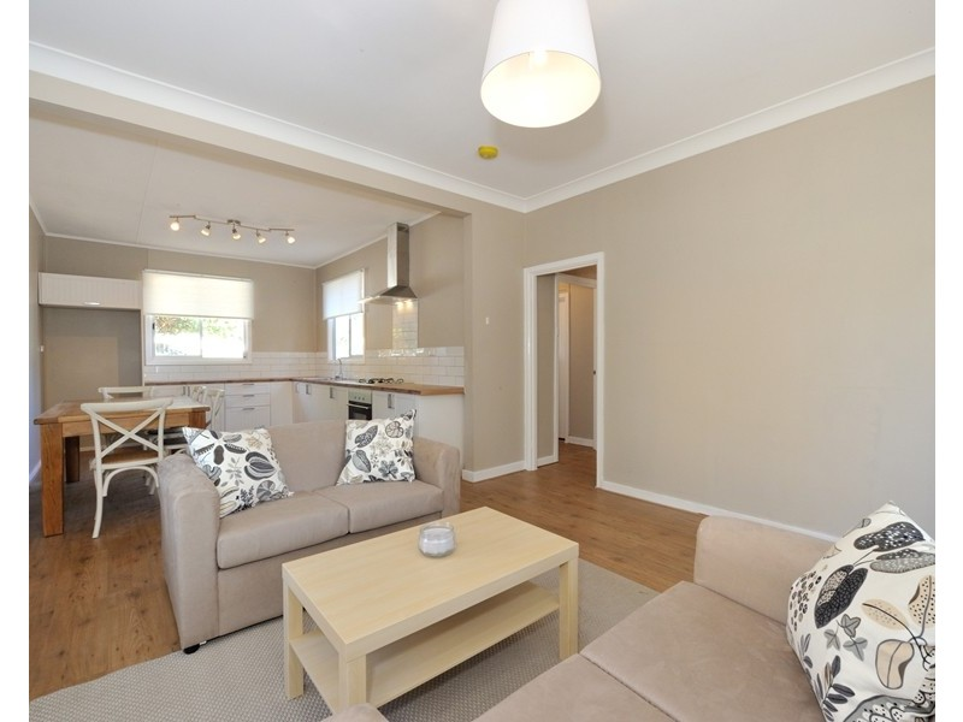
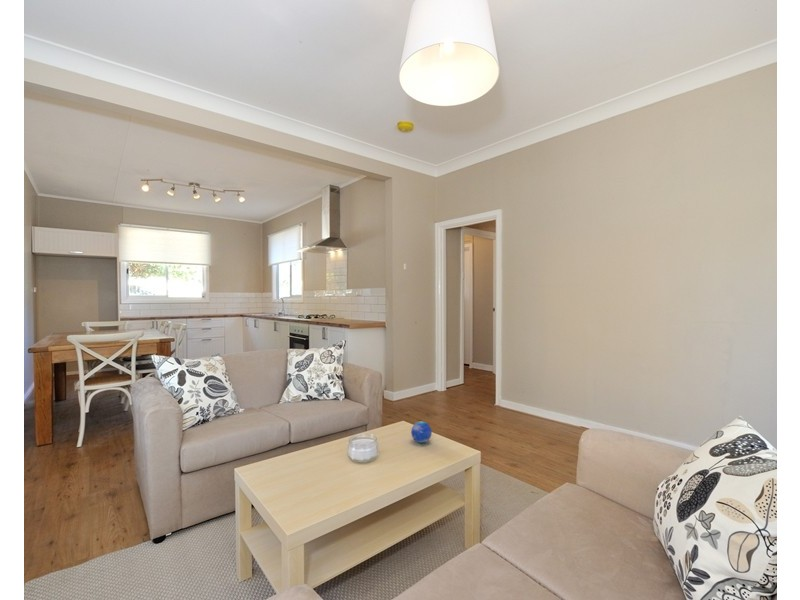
+ decorative orb (421, 432)
